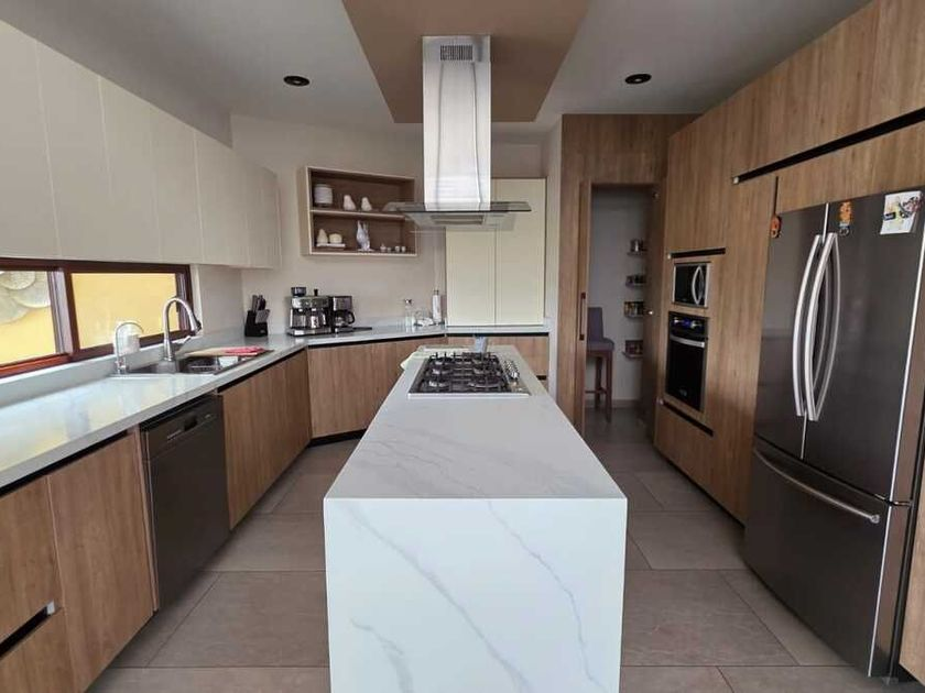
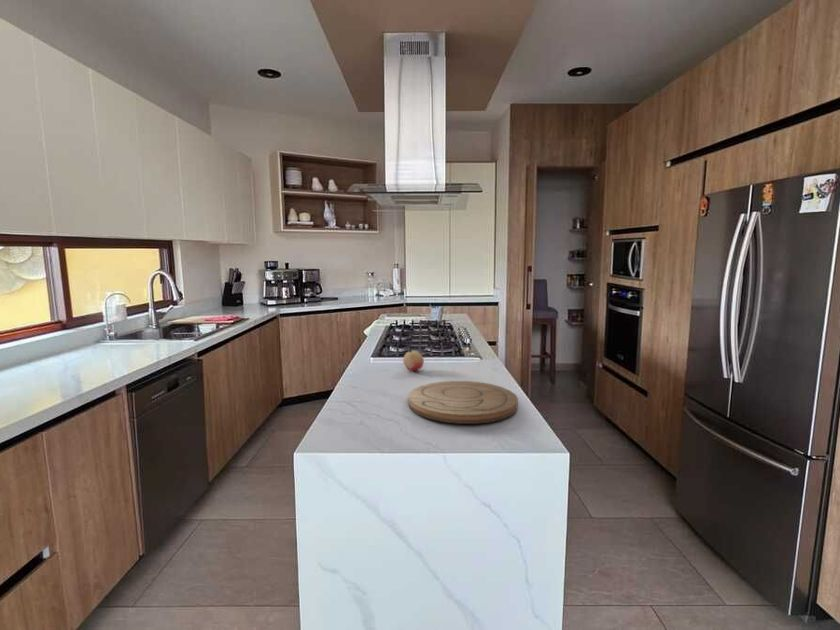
+ fruit (413, 361)
+ cutting board (462, 399)
